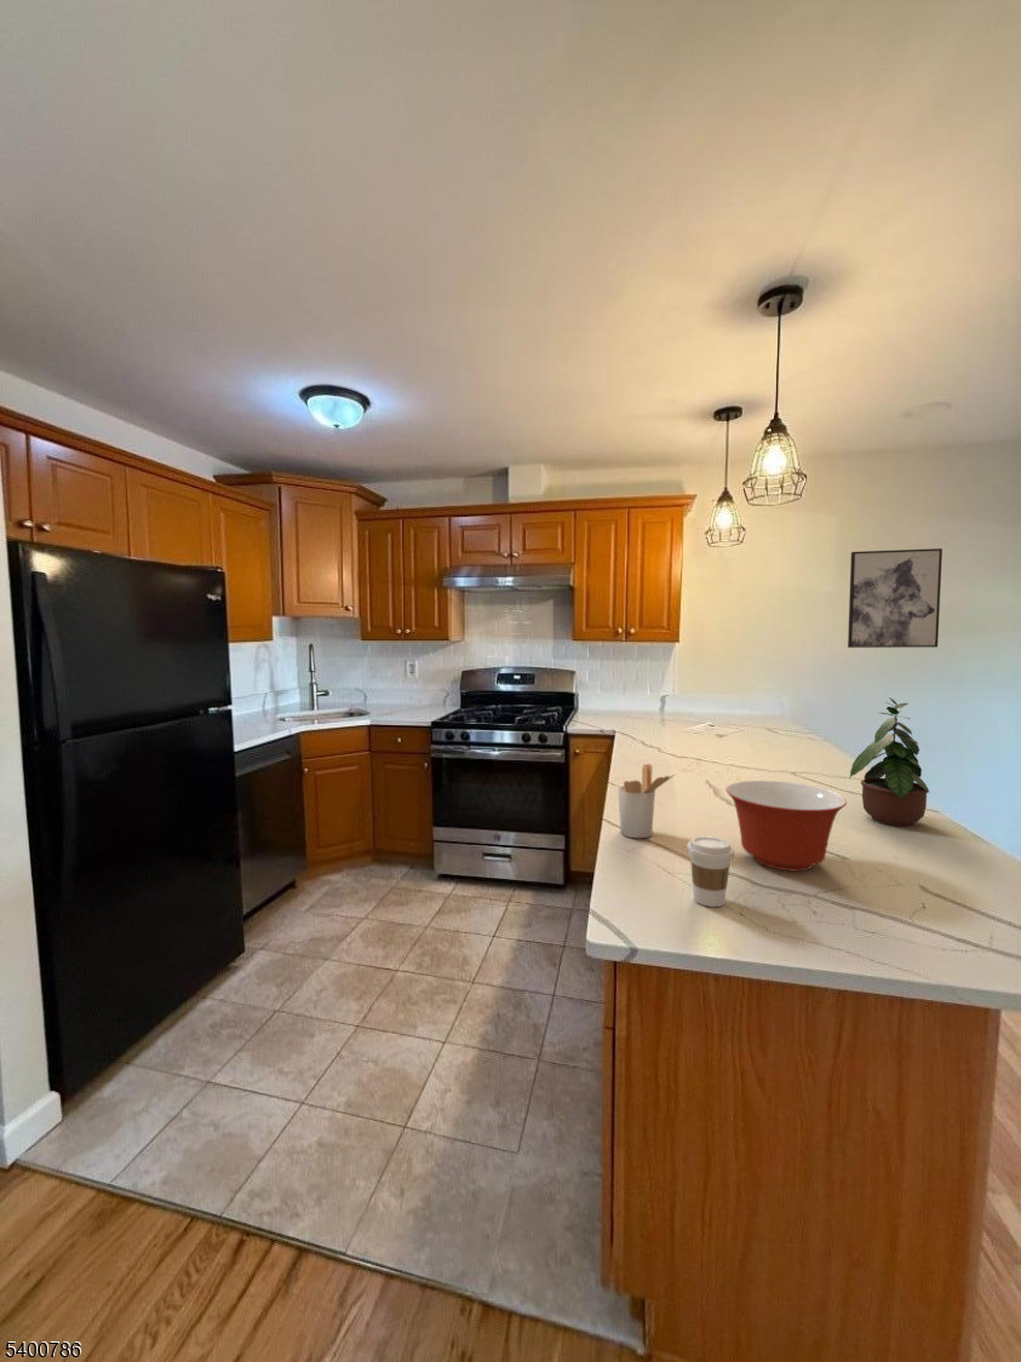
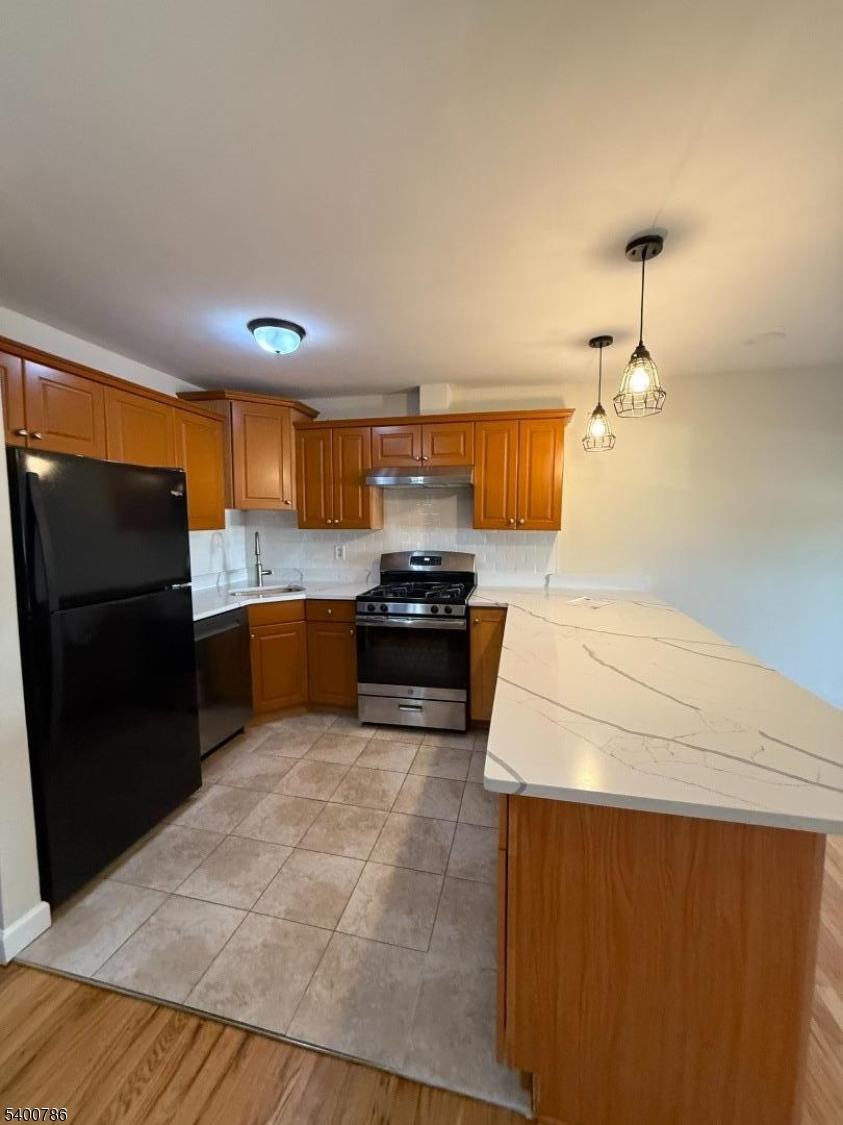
- utensil holder (644, 801)
- wall art (894, 598)
- coffee cup (709, 870)
- mixing bowl (782, 827)
- potted plant (889, 758)
